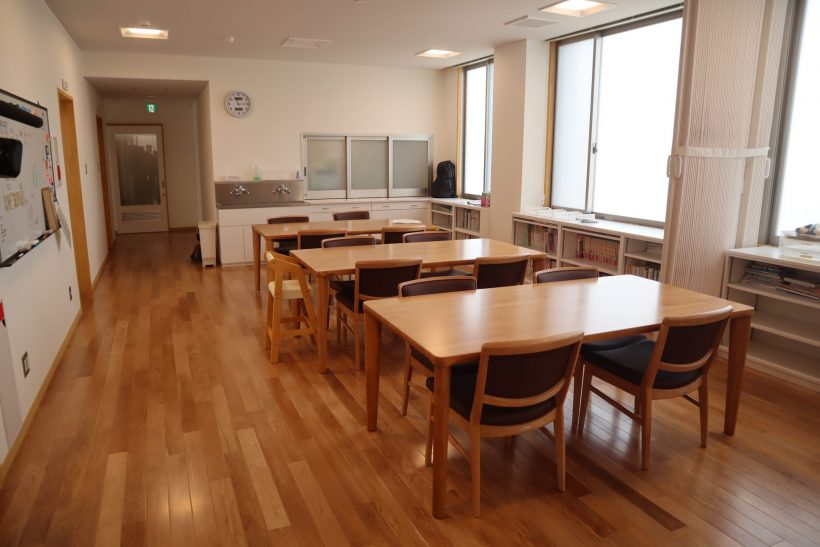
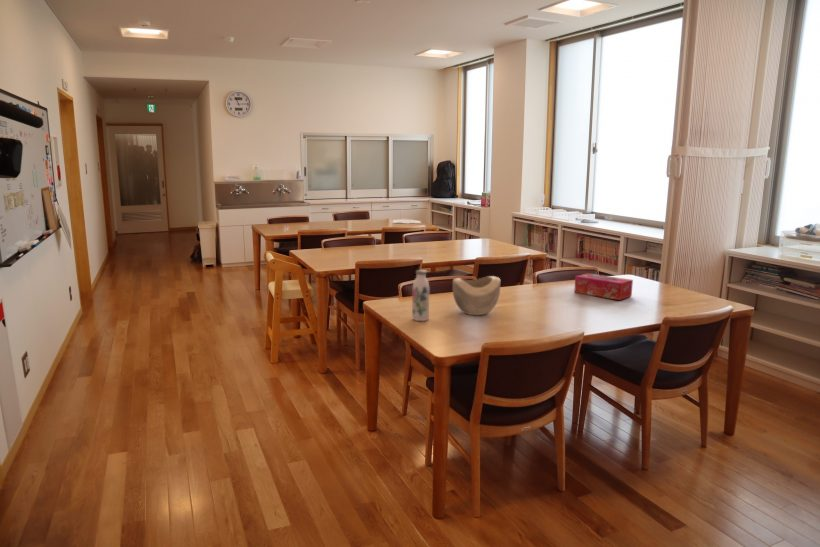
+ decorative bowl (476, 295)
+ water bottle (420, 295)
+ tissue box (603, 286)
